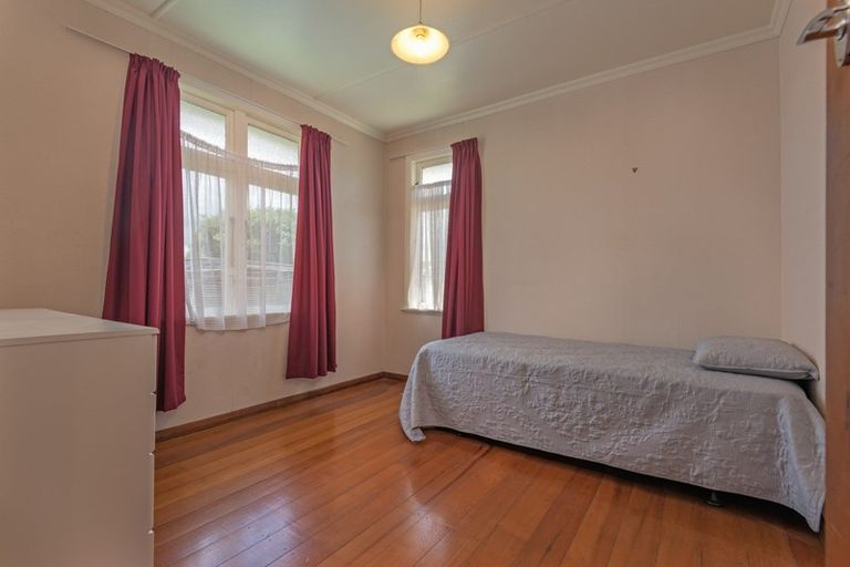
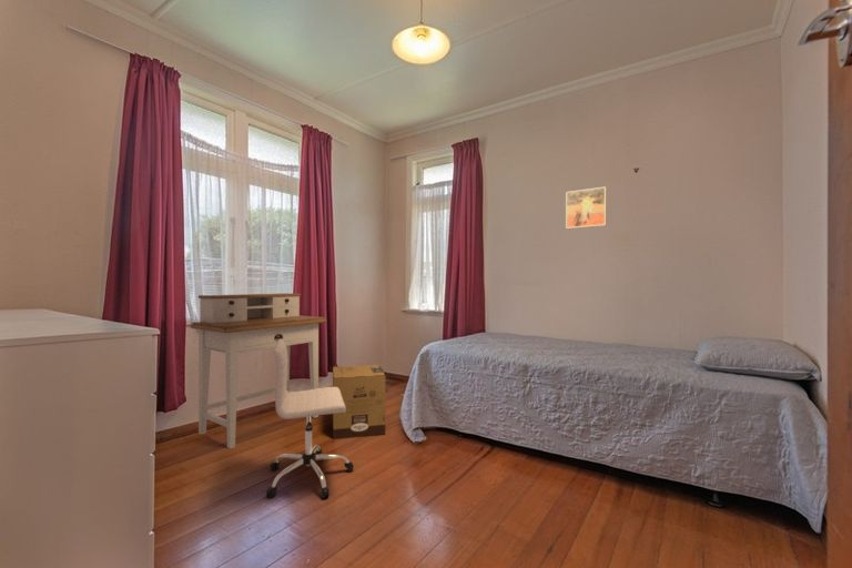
+ desk (260, 349)
+ cardboard box (357, 398)
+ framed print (585, 207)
+ chair (312, 408)
